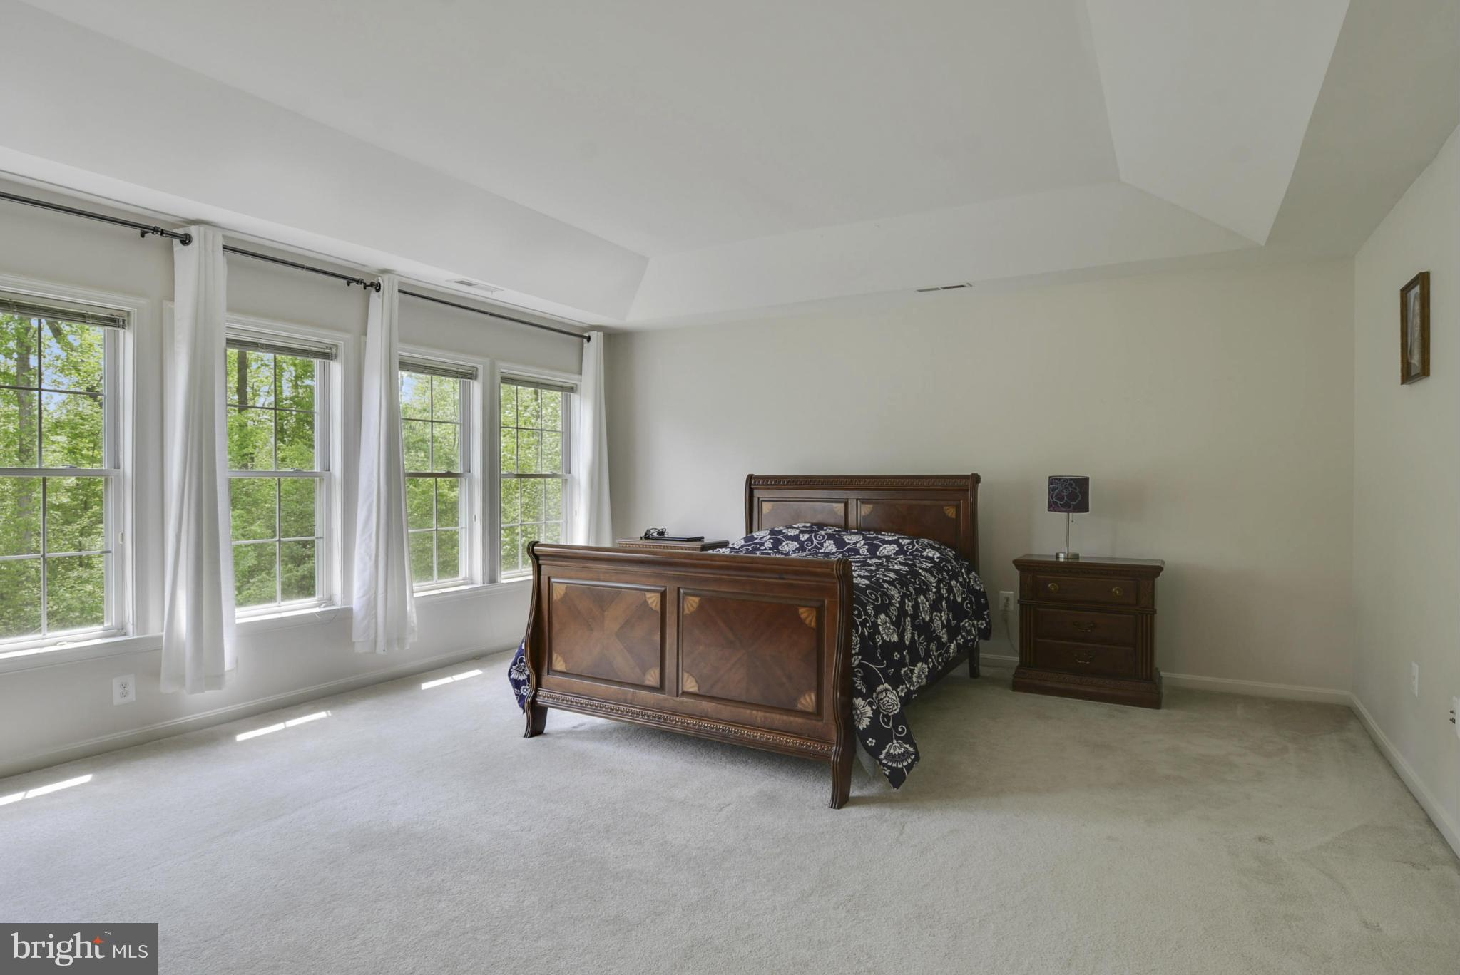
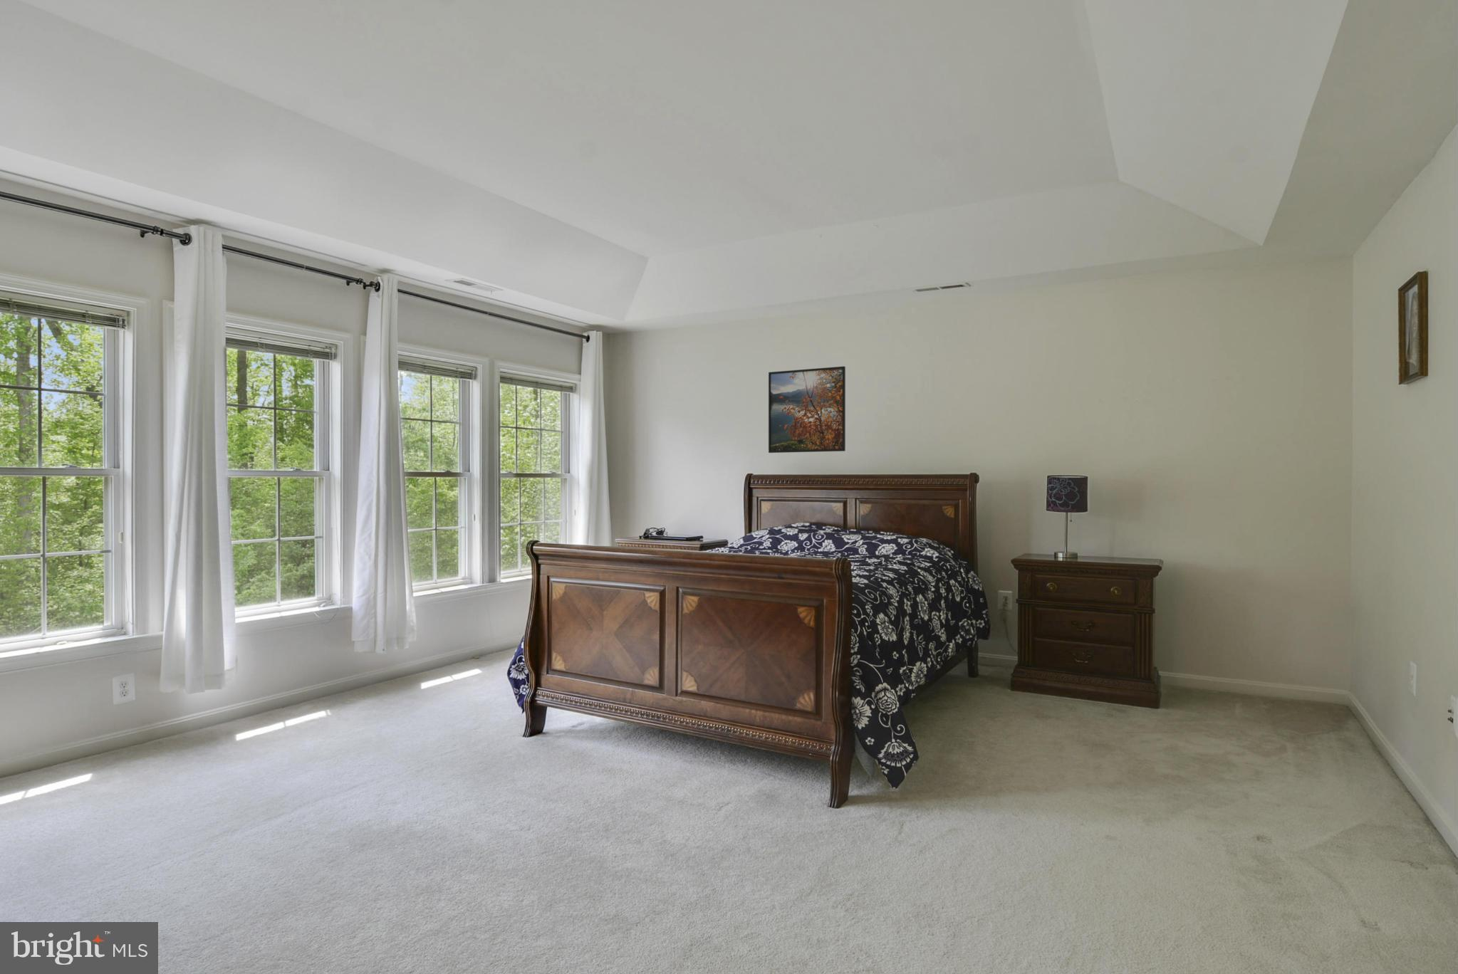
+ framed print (806, 410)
